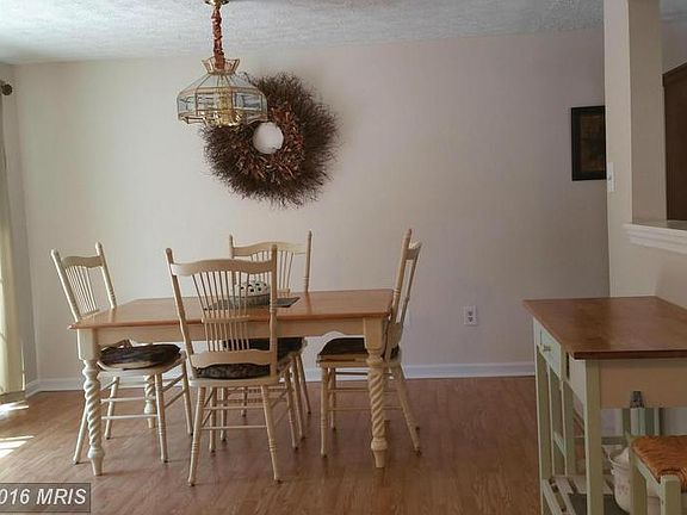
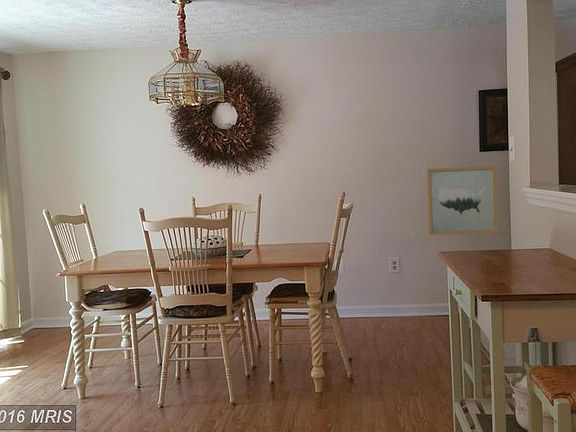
+ wall art (461, 200)
